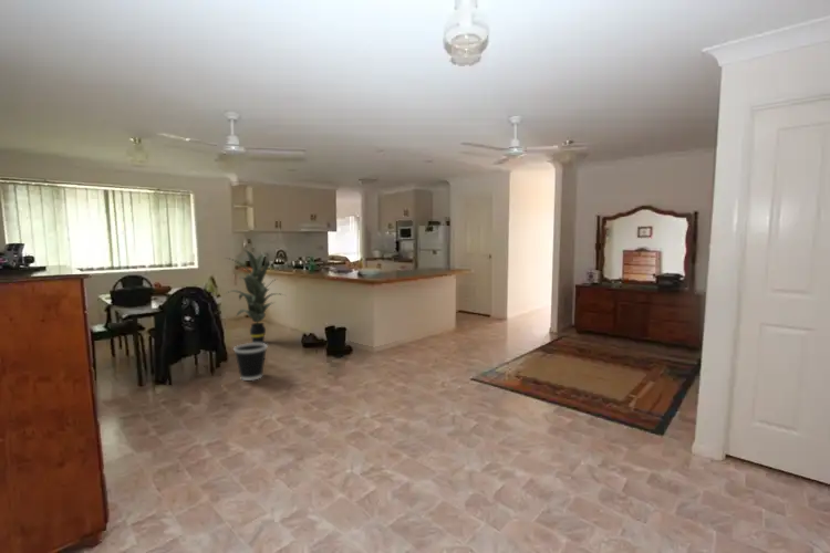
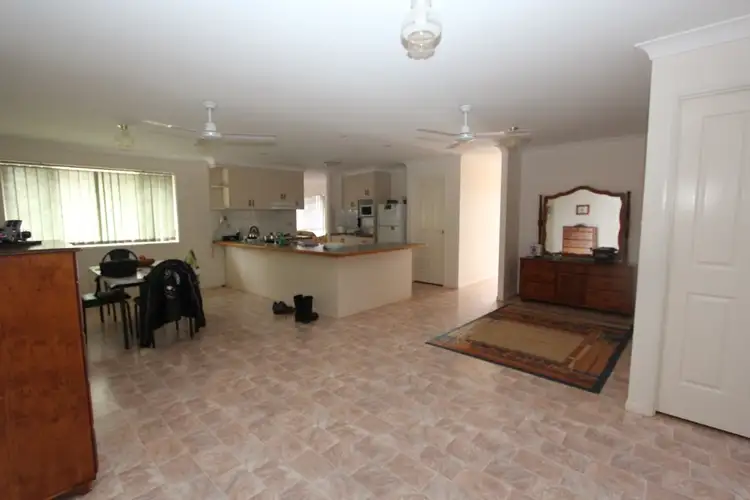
- wastebasket (250, 362)
- indoor plant (252, 296)
